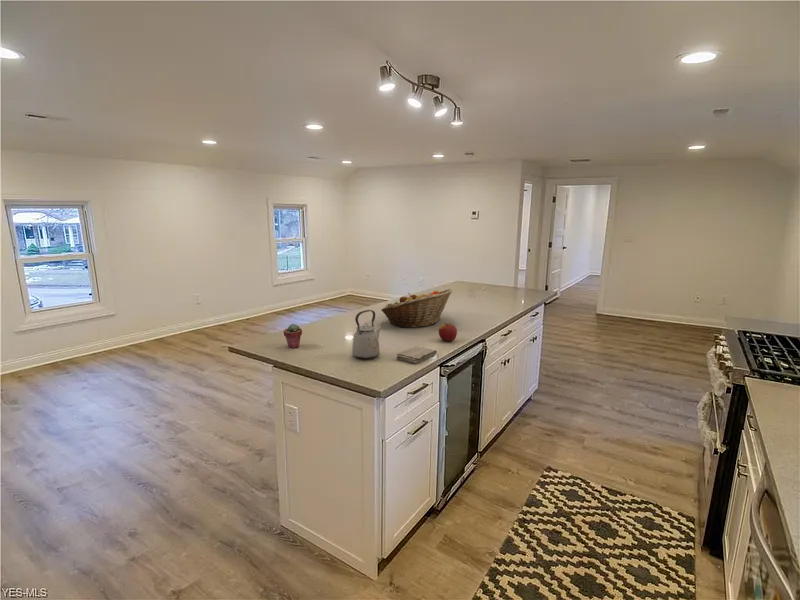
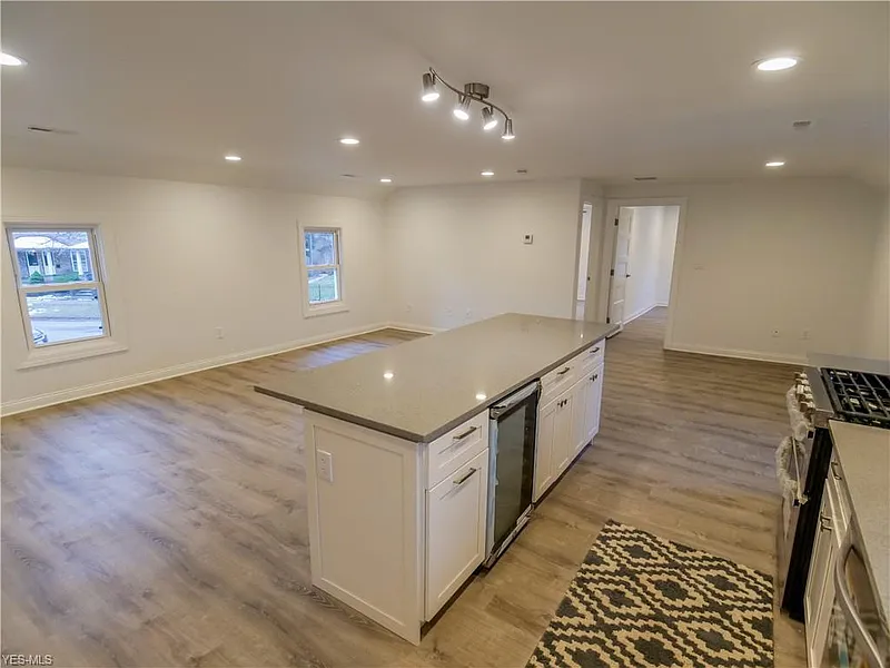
- kettle (369, 332)
- apple (447, 331)
- fruit basket (417, 305)
- washcloth (416, 353)
- potted succulent (293, 334)
